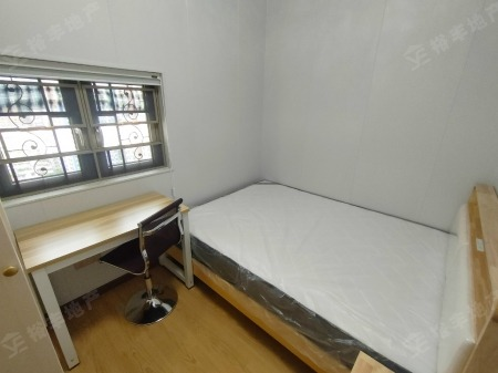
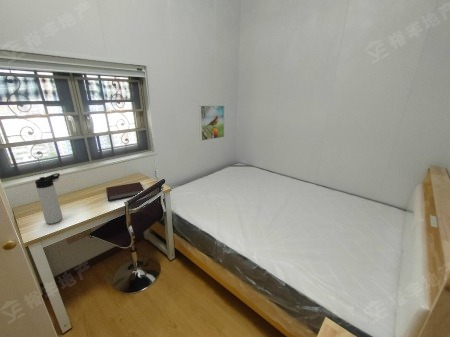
+ notebook (125, 190)
+ thermos bottle (52, 198)
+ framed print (212, 122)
